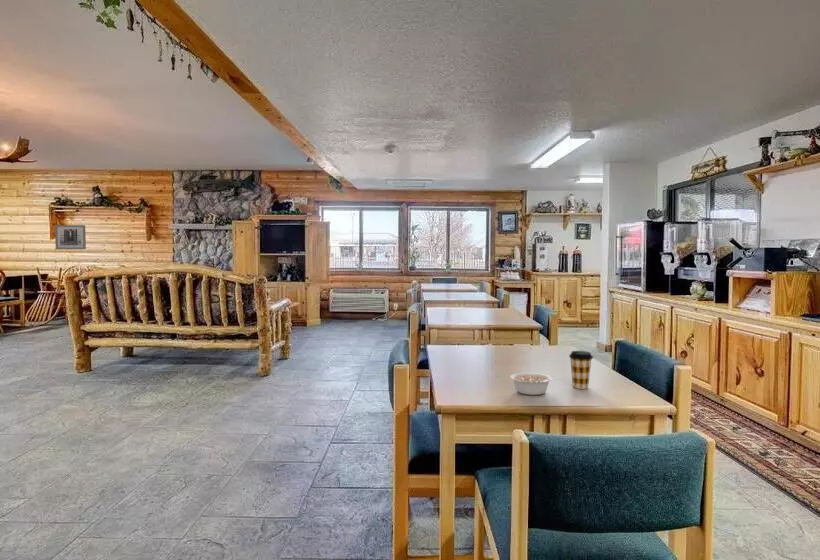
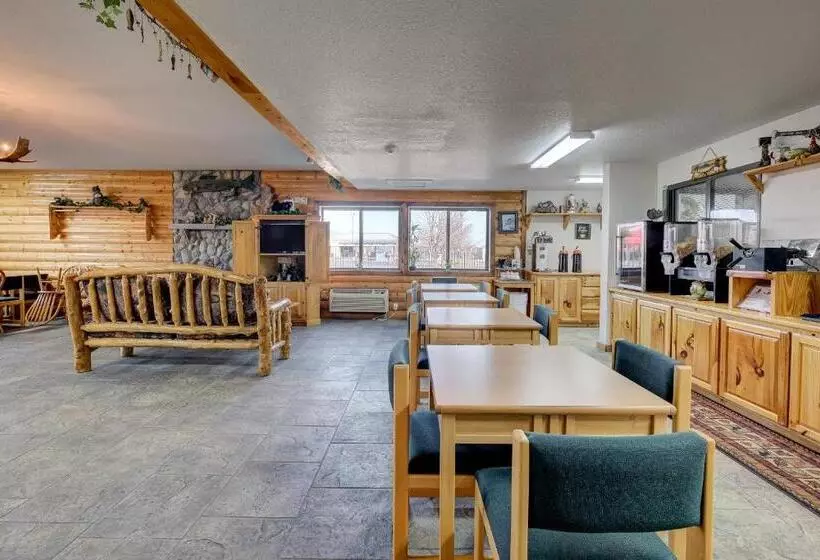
- coffee cup (580, 369)
- wall art (70, 237)
- legume (532, 382)
